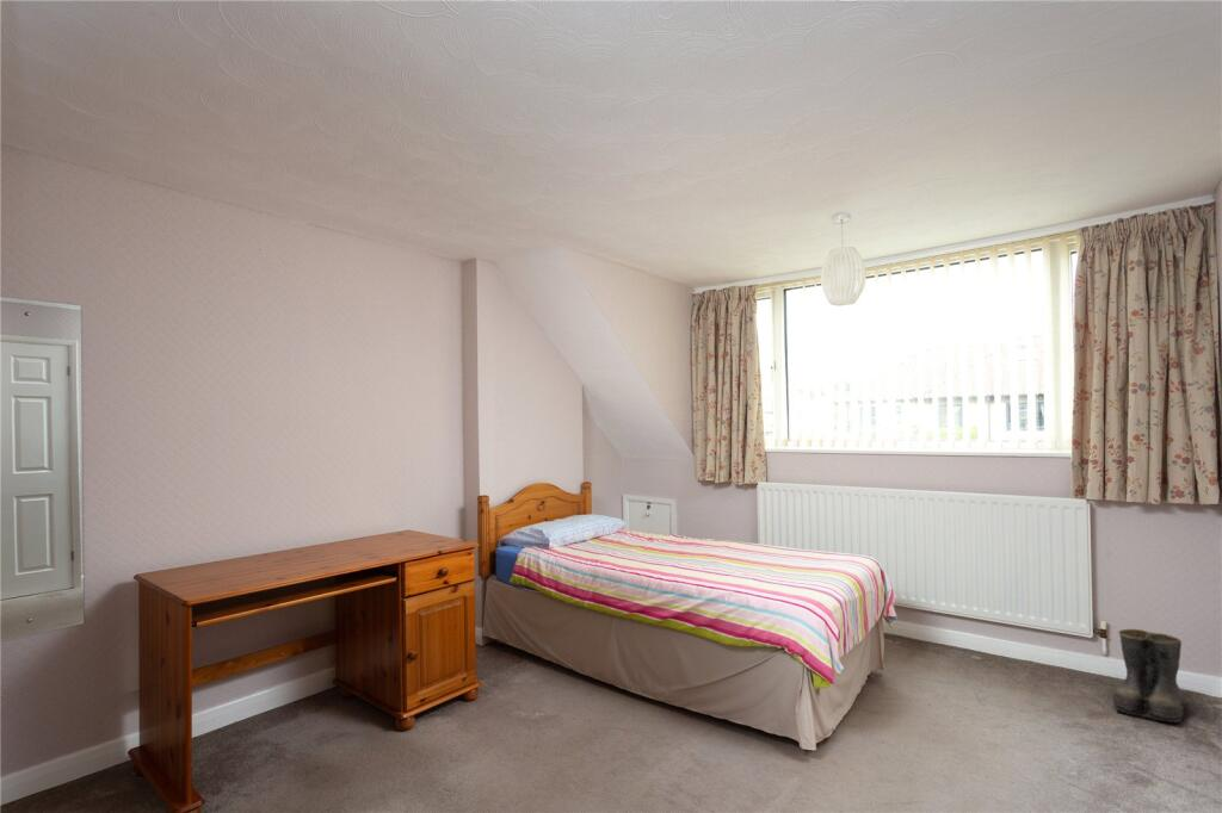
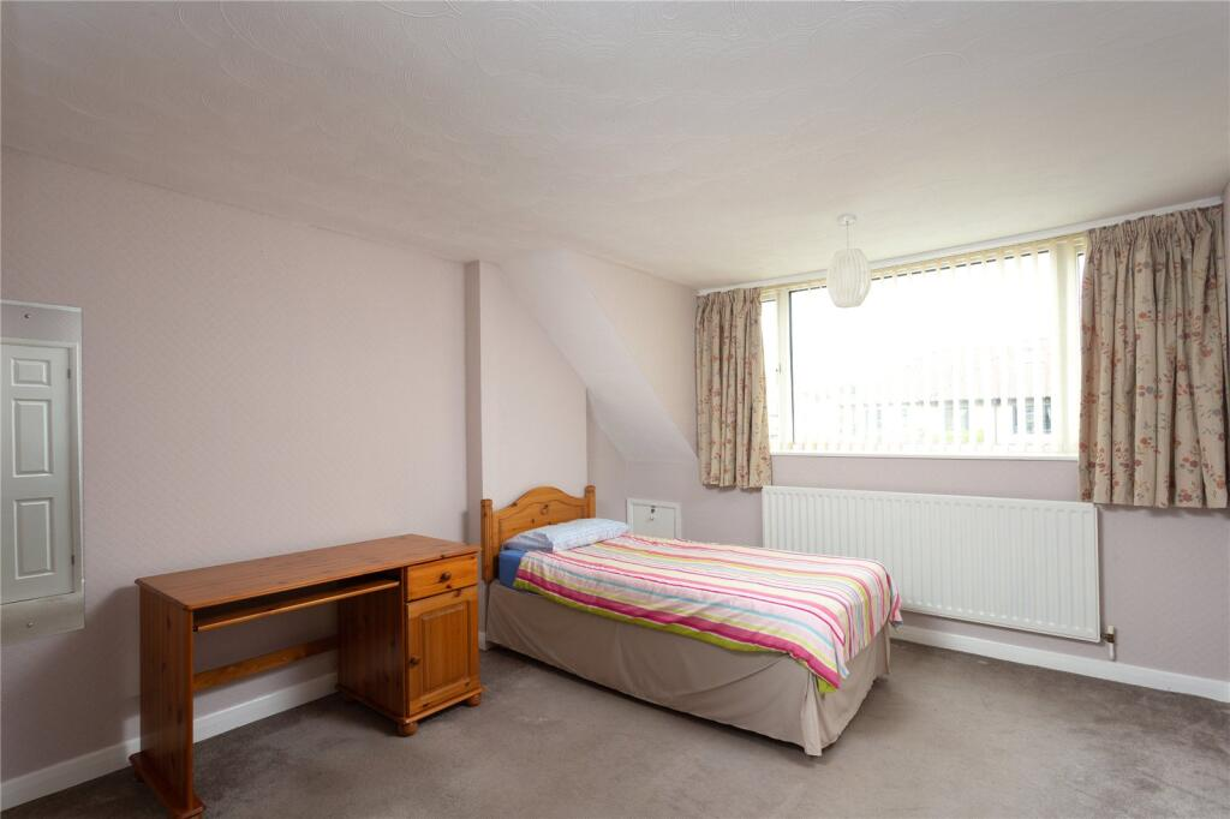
- boots (1147, 671)
